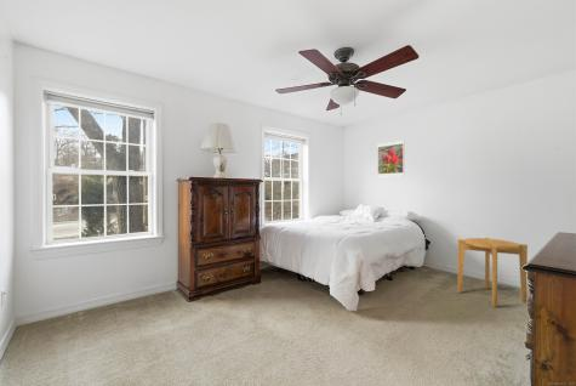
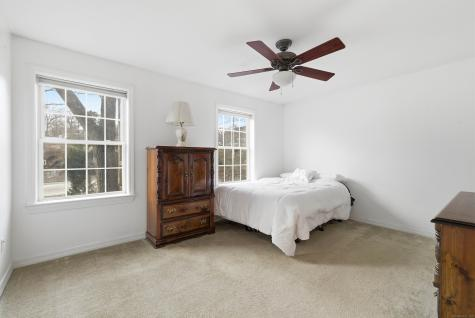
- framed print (389, 159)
- side table (489, 269)
